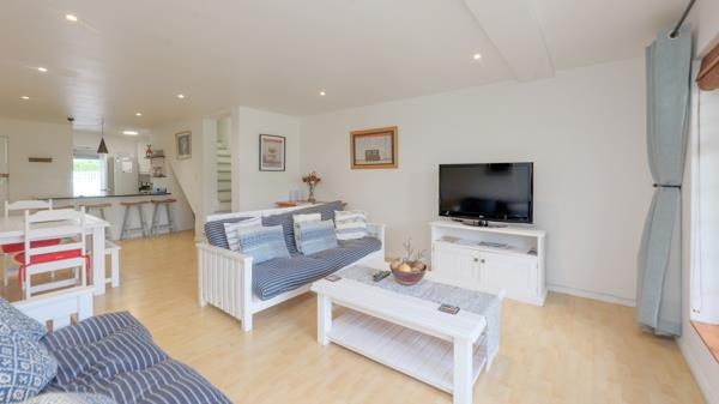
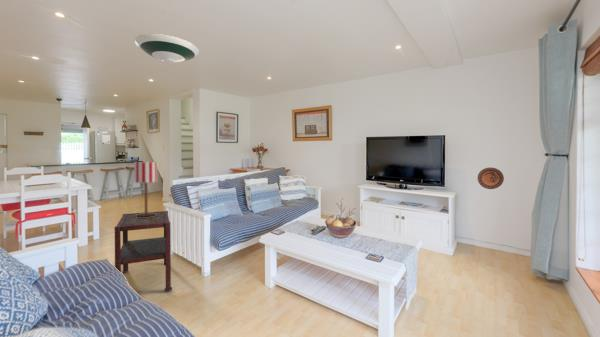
+ decorative plate (490, 178)
+ table lamp (145, 188)
+ side table (145, 249)
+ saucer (168, 54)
